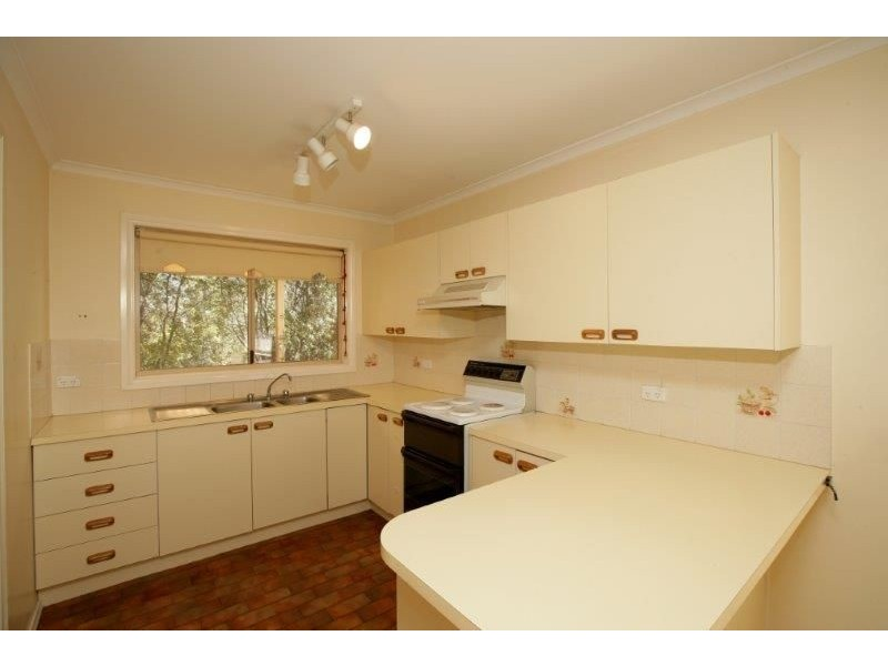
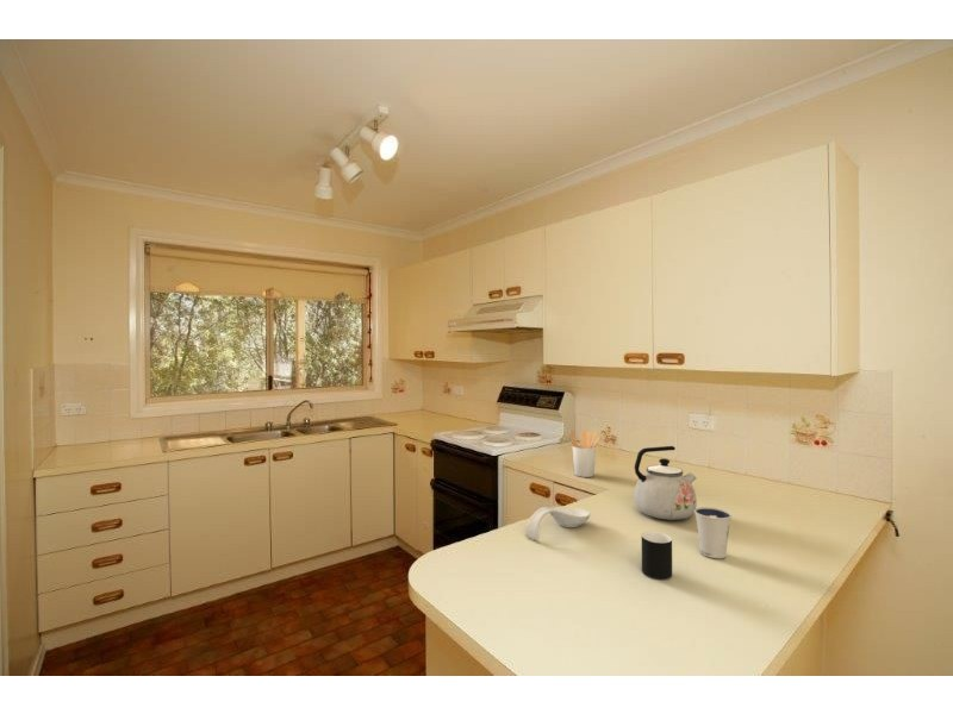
+ spoon rest (558, 516)
+ dixie cup (712, 533)
+ cup (658, 552)
+ kettle (665, 480)
+ utensil holder (585, 452)
